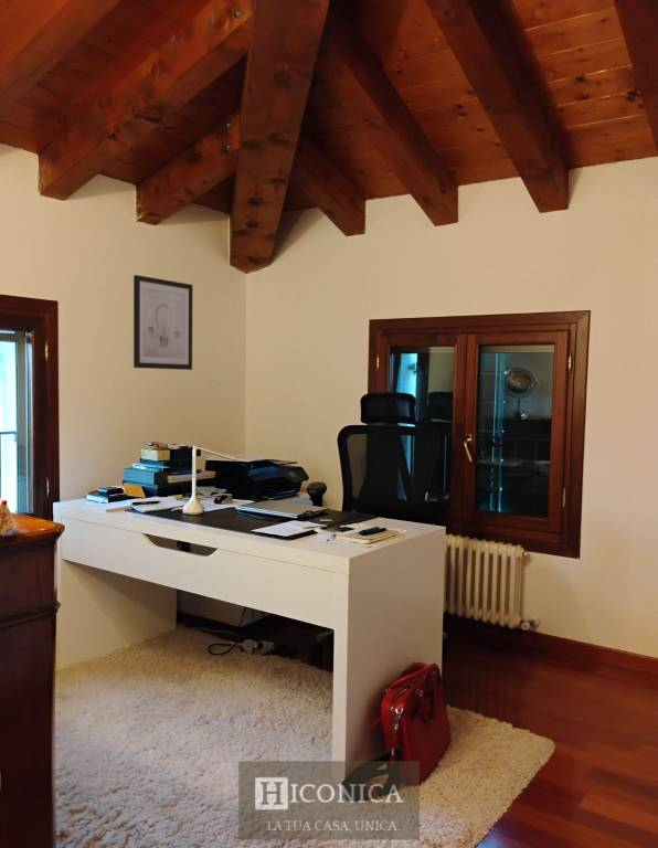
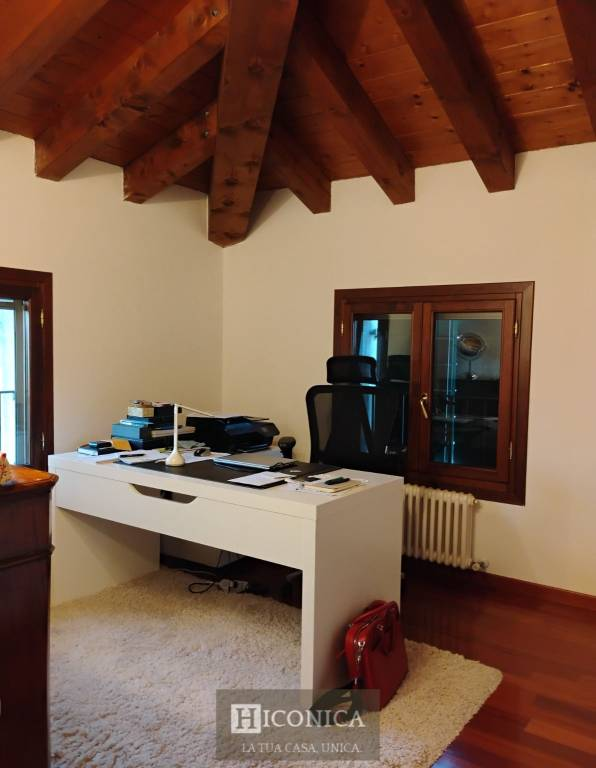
- wall art (163, 325)
